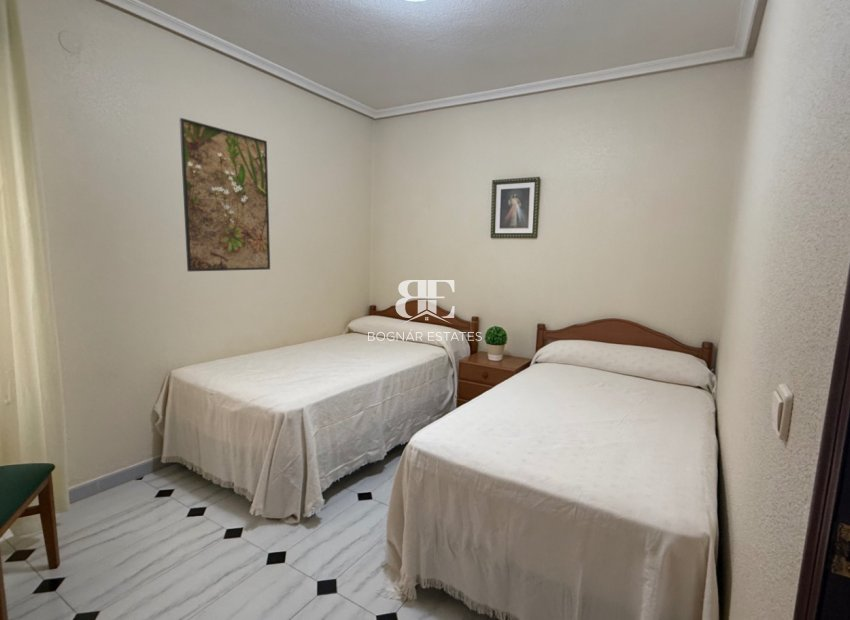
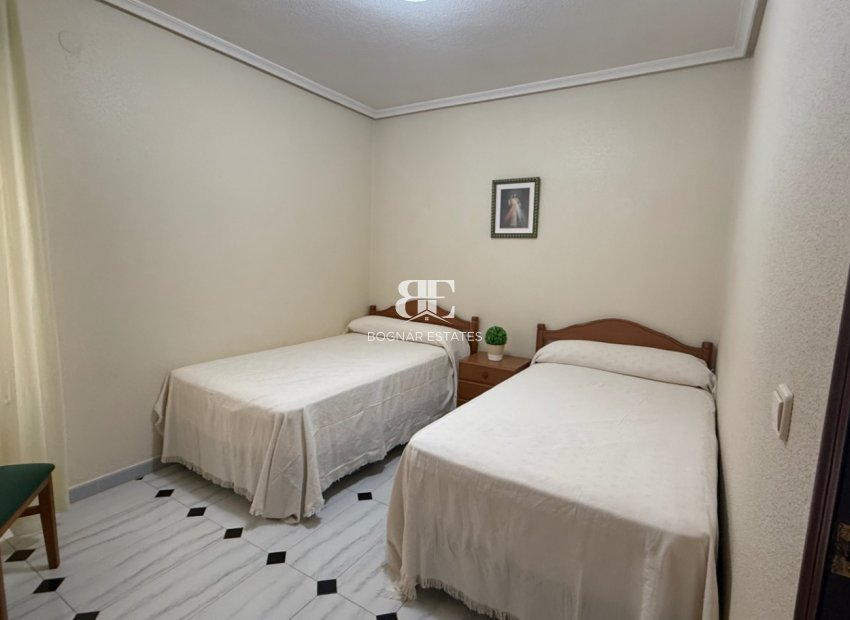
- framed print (229, 201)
